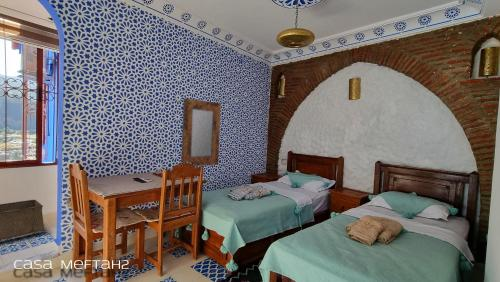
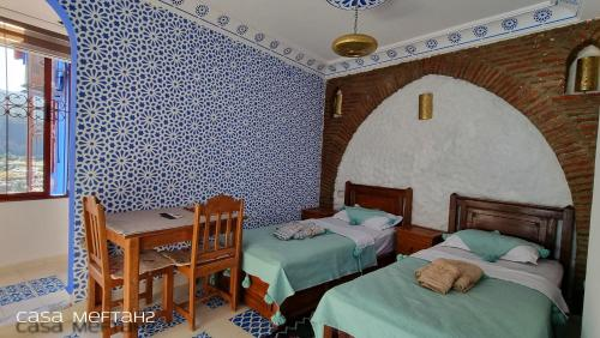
- storage bin (18, 218)
- home mirror (202, 133)
